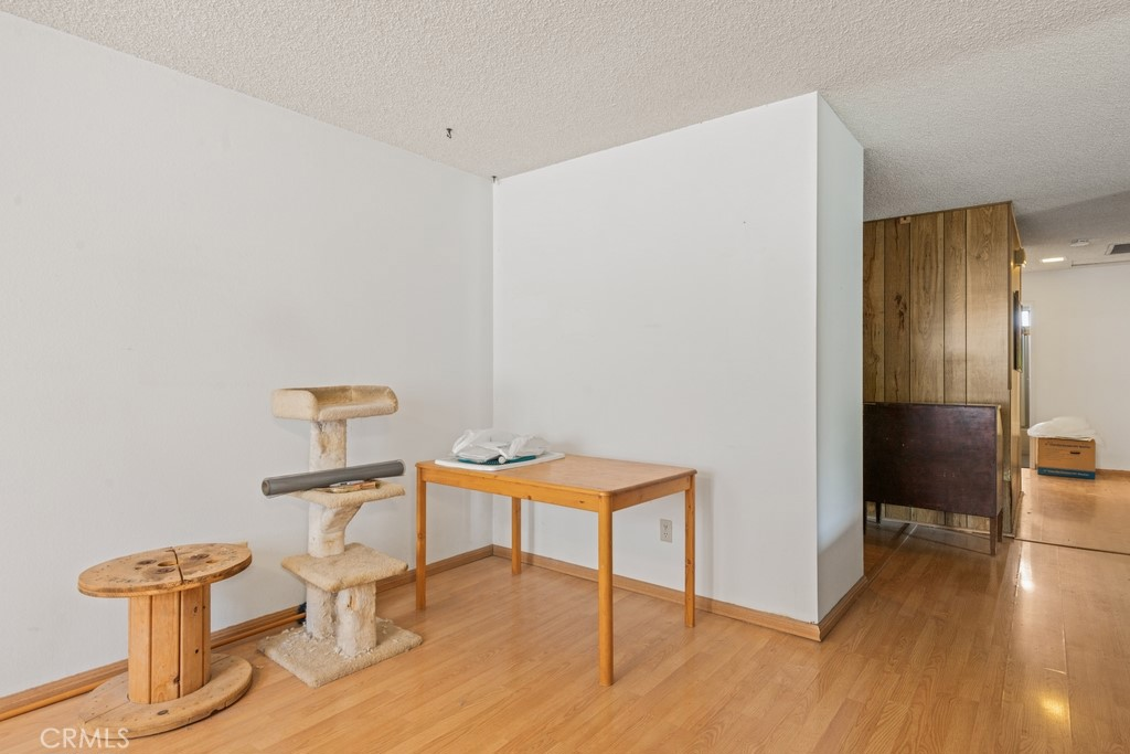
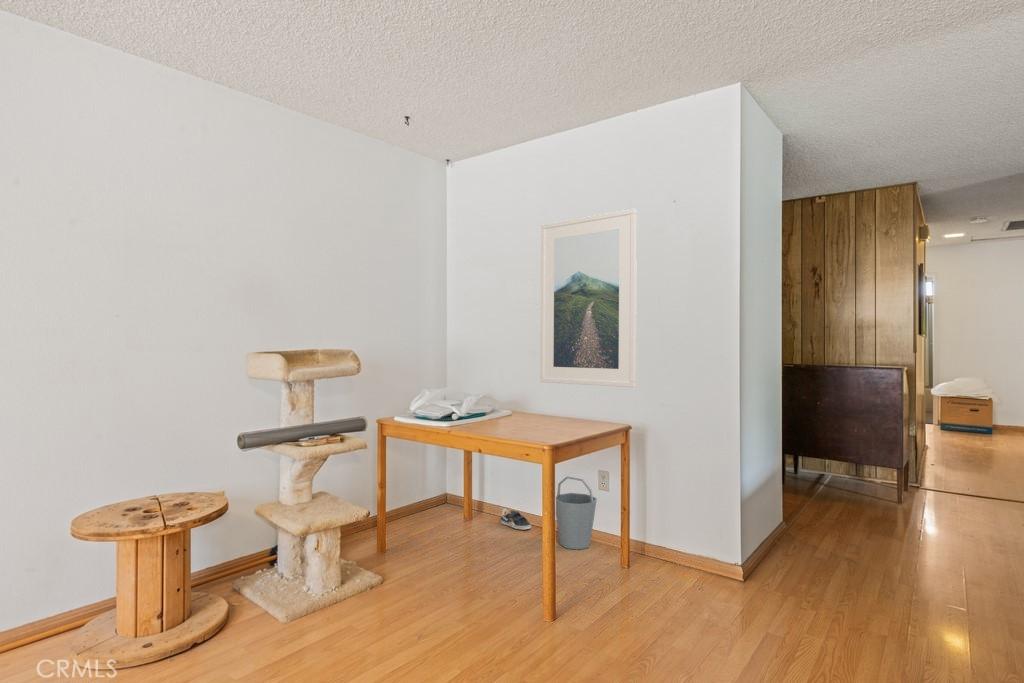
+ sneaker (515, 518)
+ bucket (575, 510)
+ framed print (585, 300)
